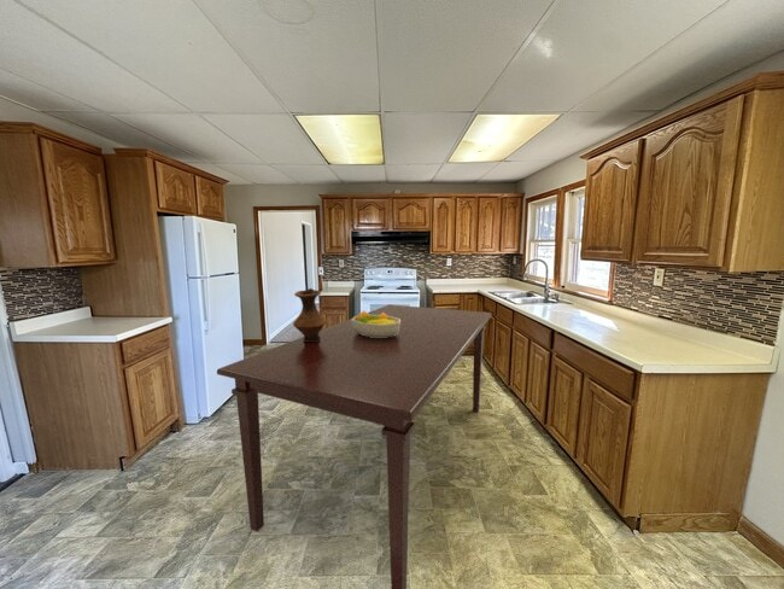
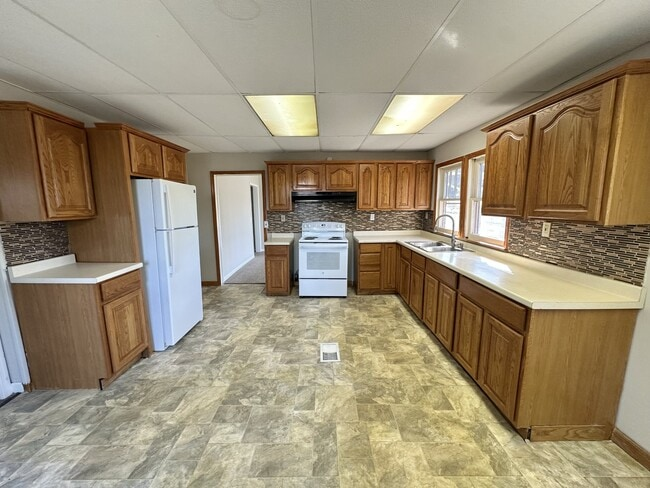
- dining table (394, 395)
- fruit bowl (375, 322)
- vase (310, 315)
